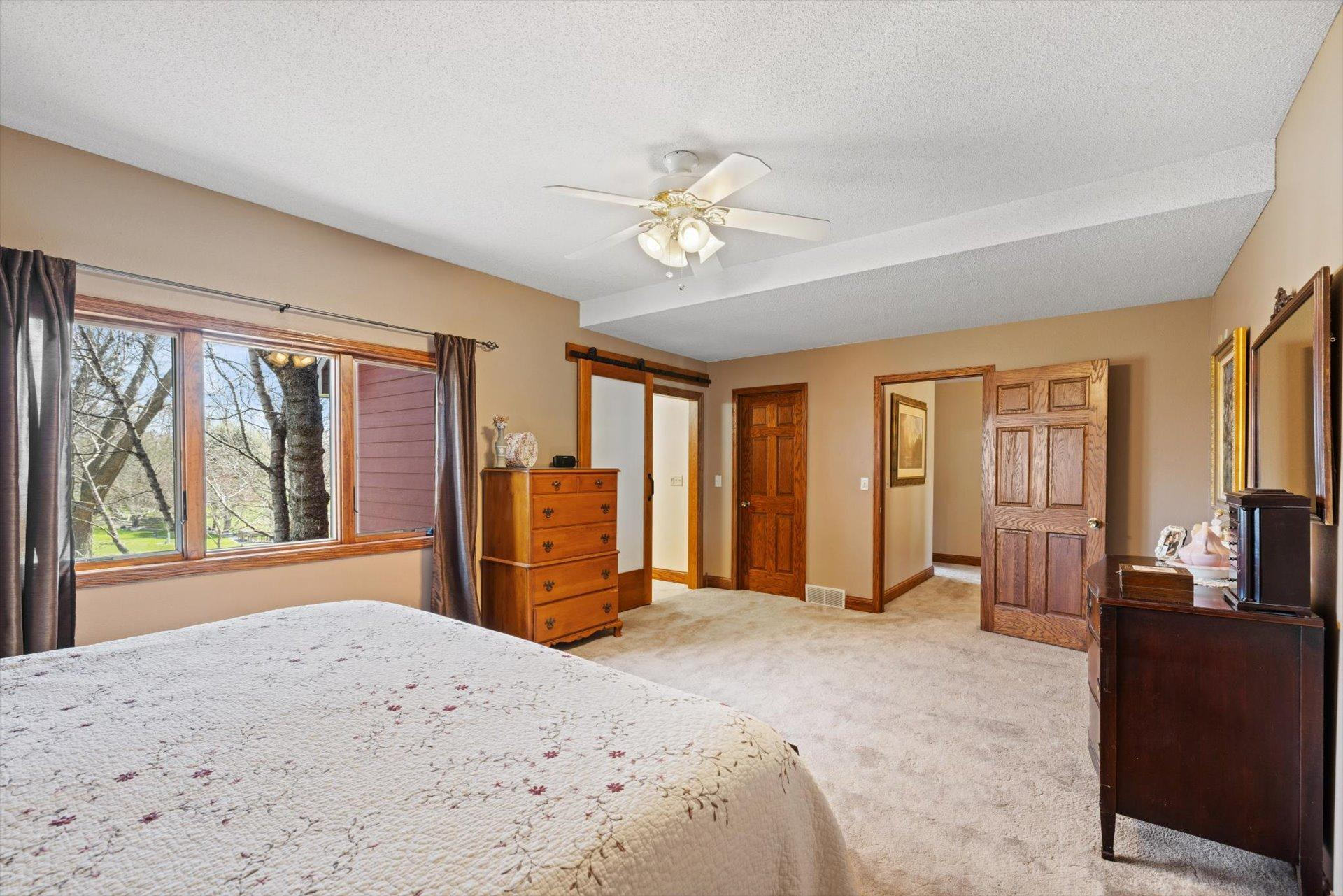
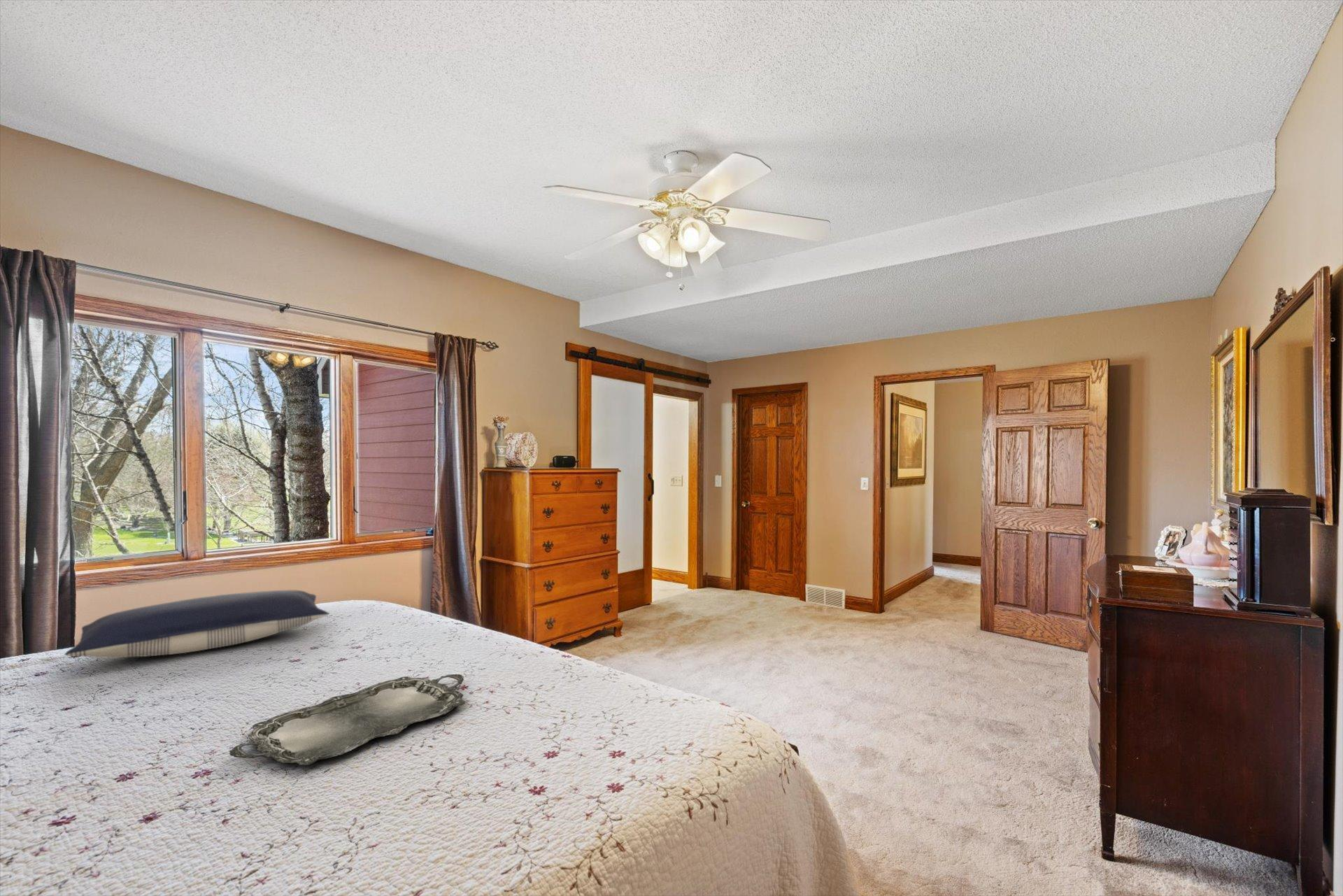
+ pillow (210, 621)
+ serving tray (363, 714)
